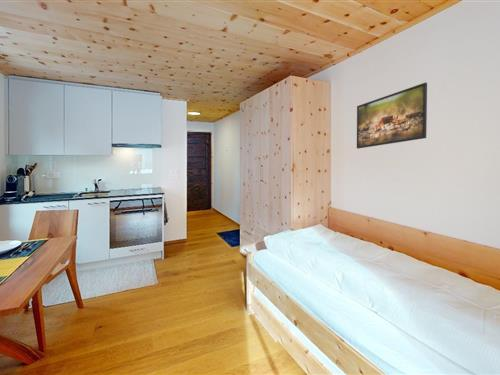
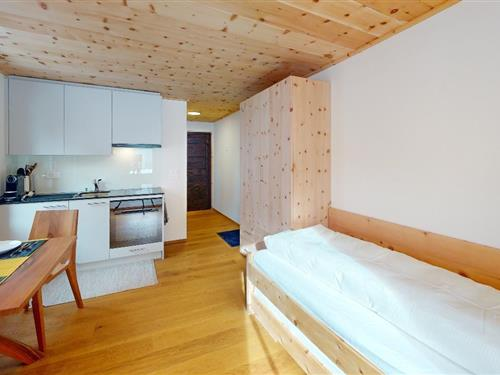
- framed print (387, 120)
